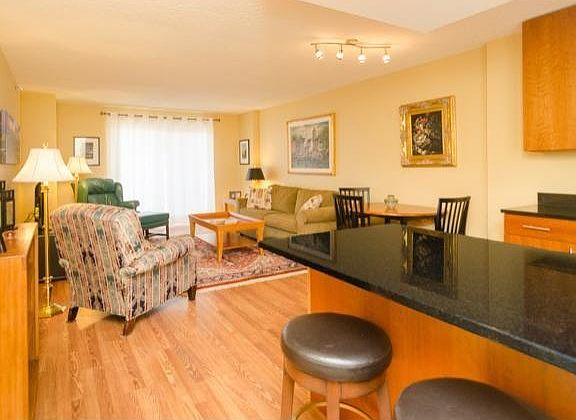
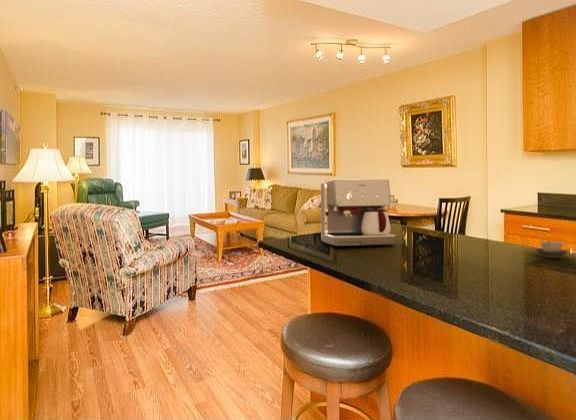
+ cup (551, 249)
+ coffee maker (357, 211)
